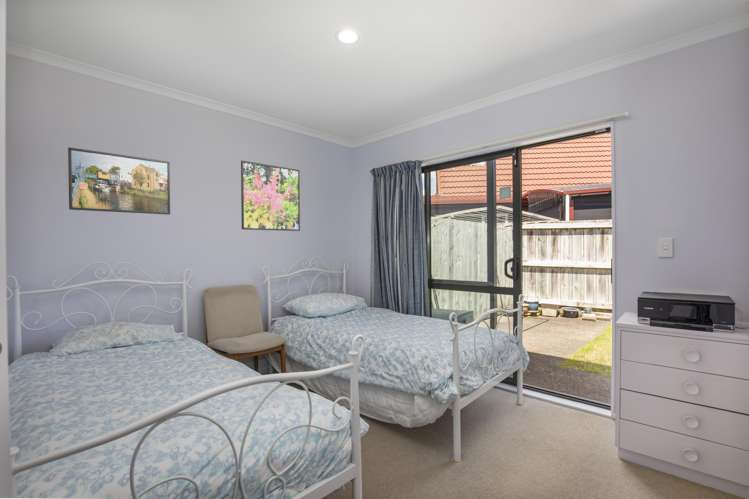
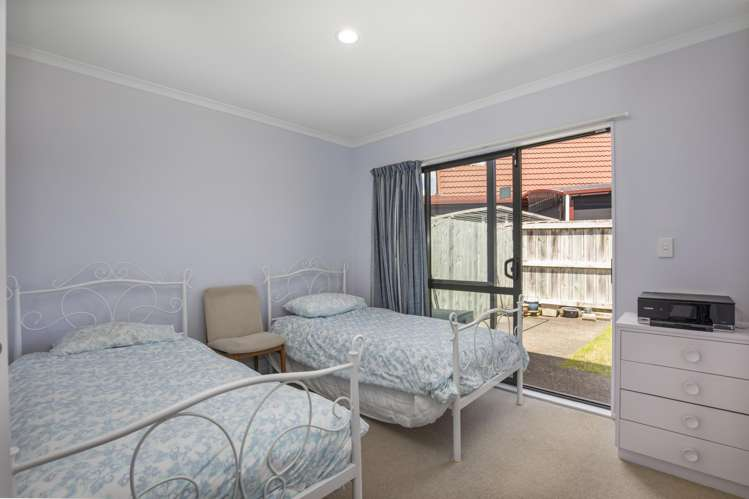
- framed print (272, 197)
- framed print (123, 183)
